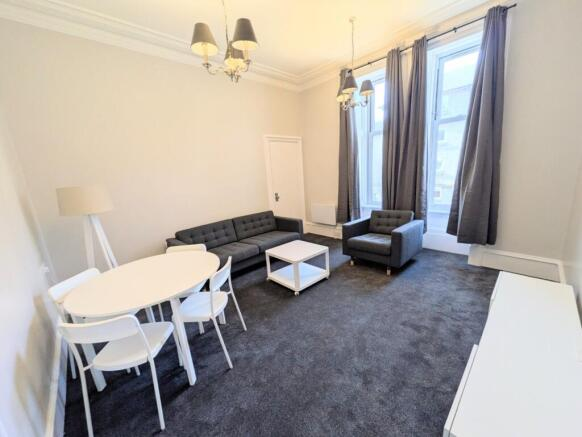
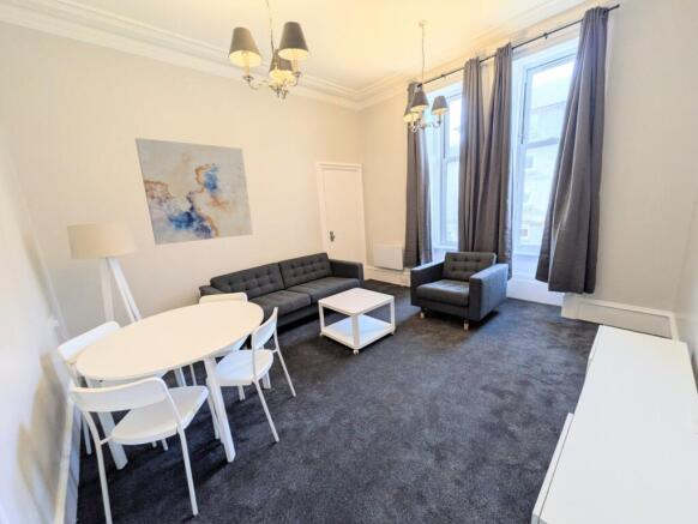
+ wall art (201, 193)
